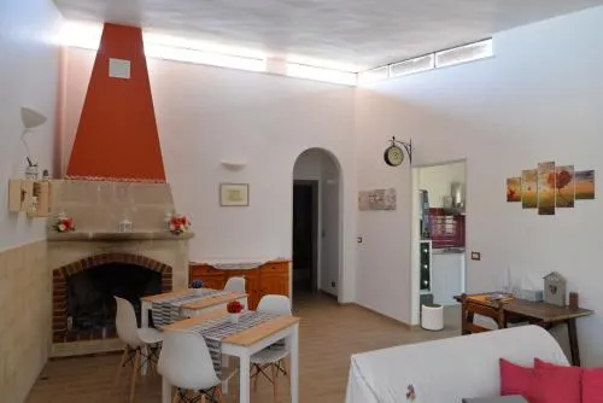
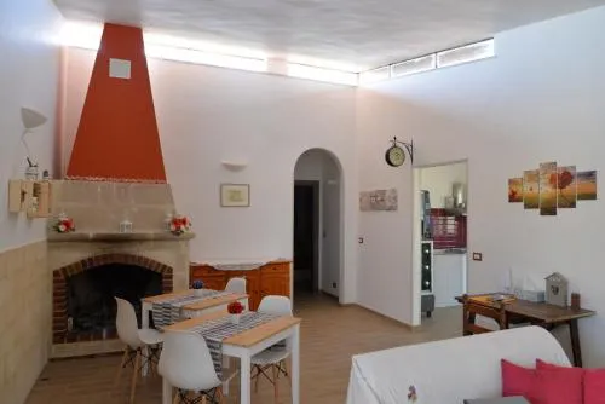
- plant pot (432, 316)
